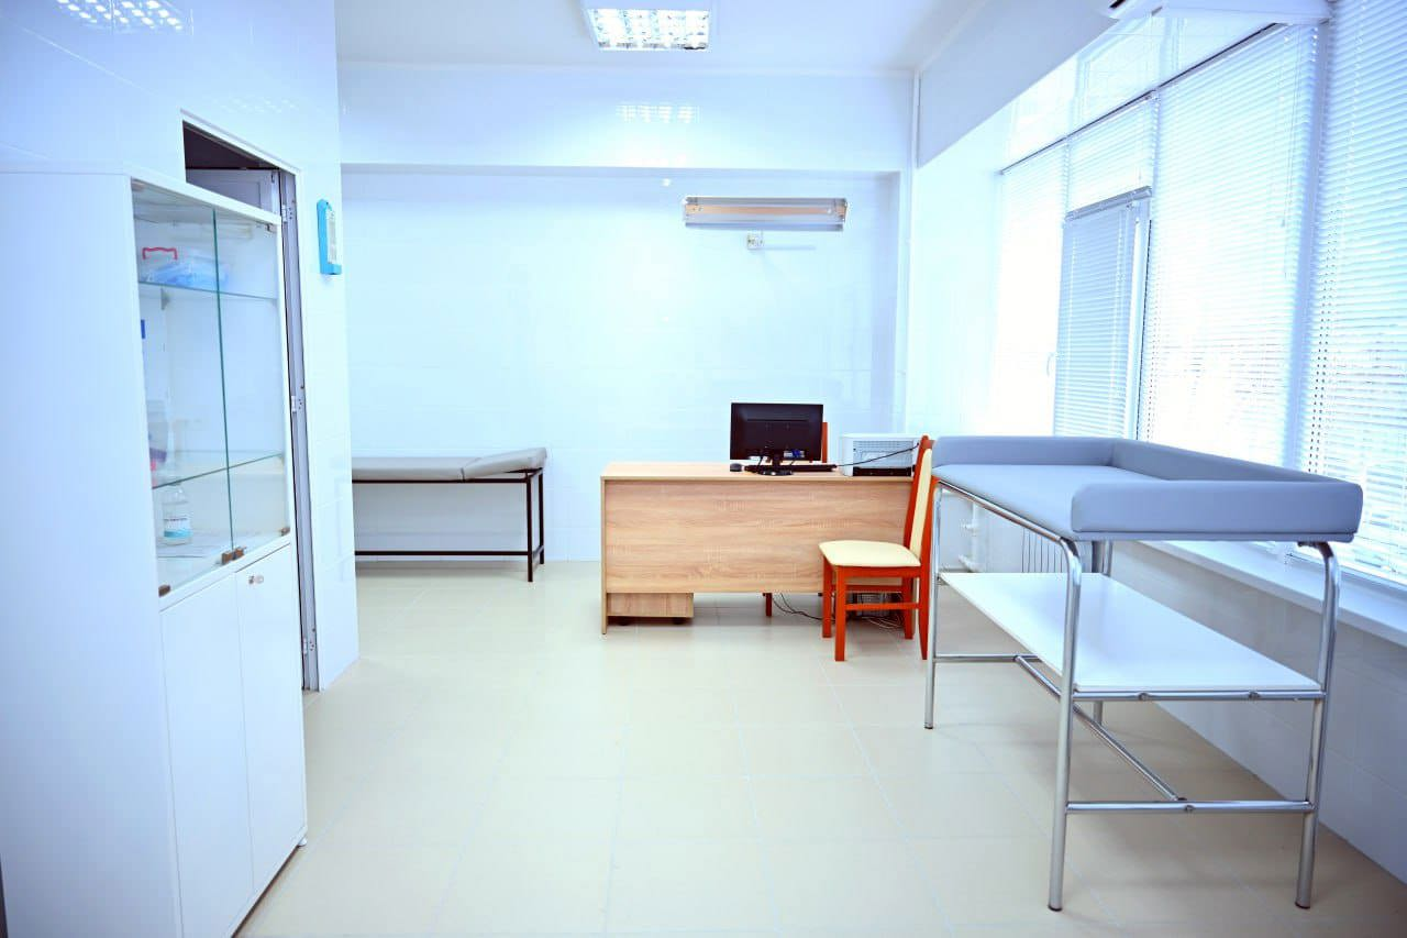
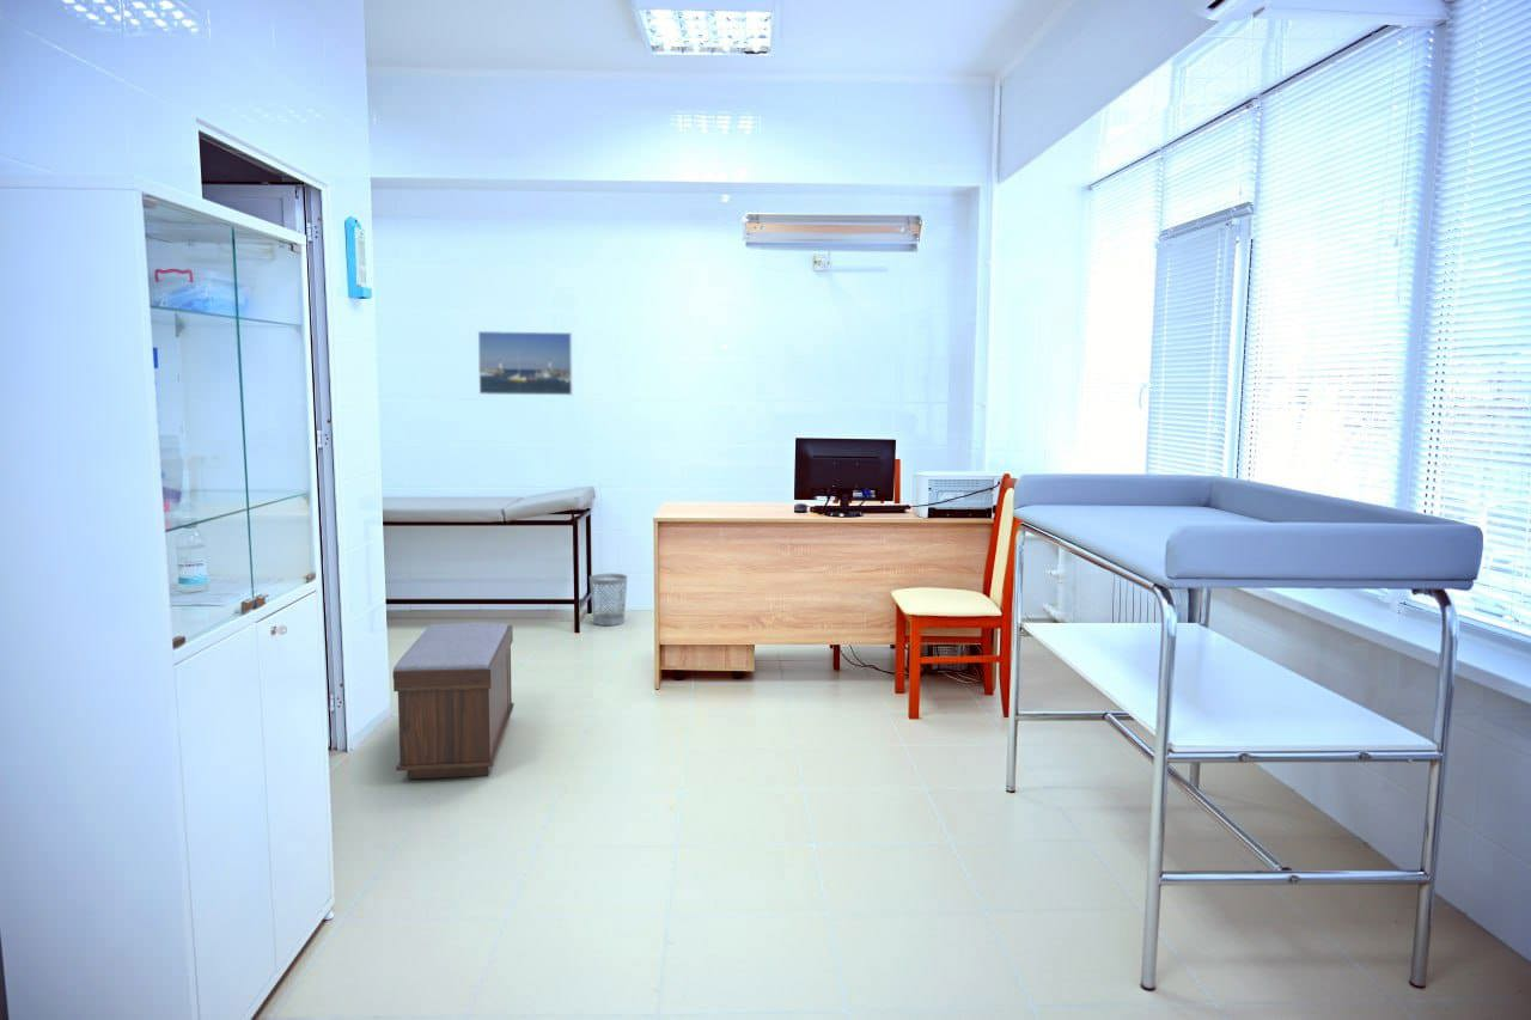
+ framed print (525, 364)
+ wastebasket (608, 599)
+ bench (458, 694)
